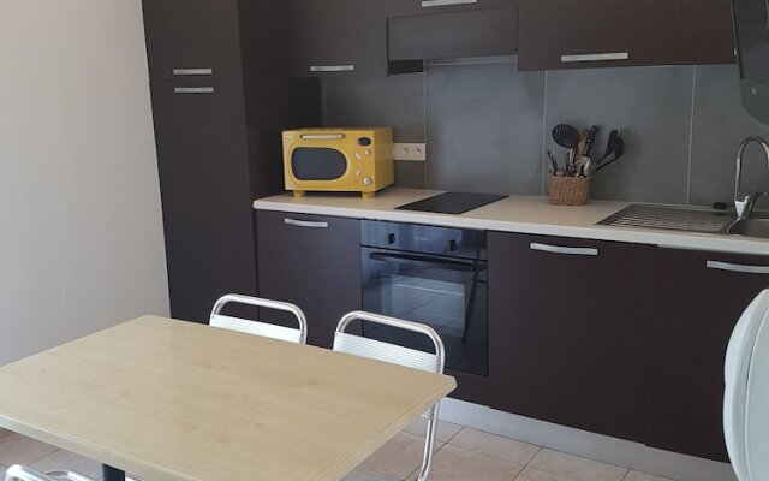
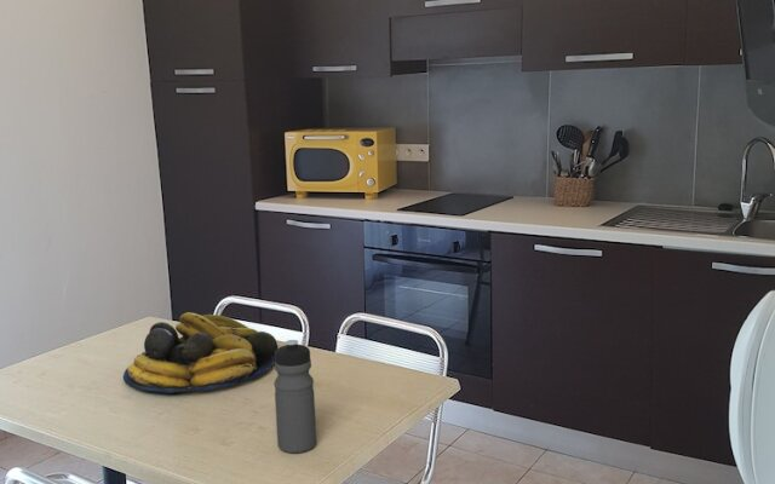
+ water bottle (294, 393)
+ fruit bowl (199, 341)
